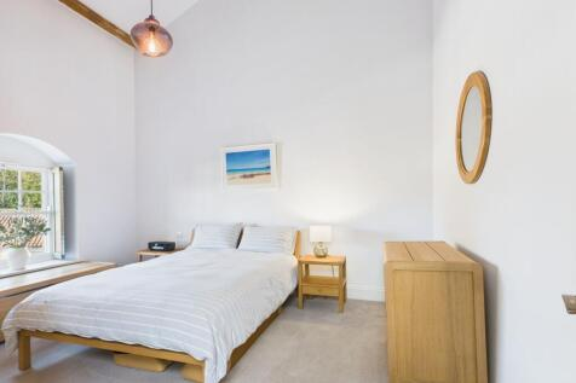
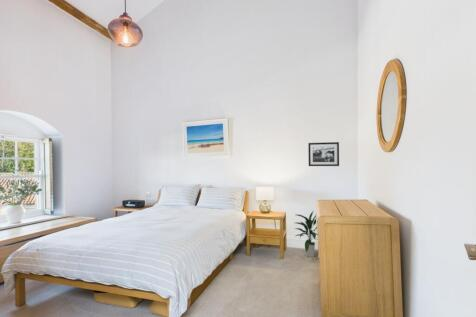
+ picture frame (323, 154)
+ indoor plant (309, 233)
